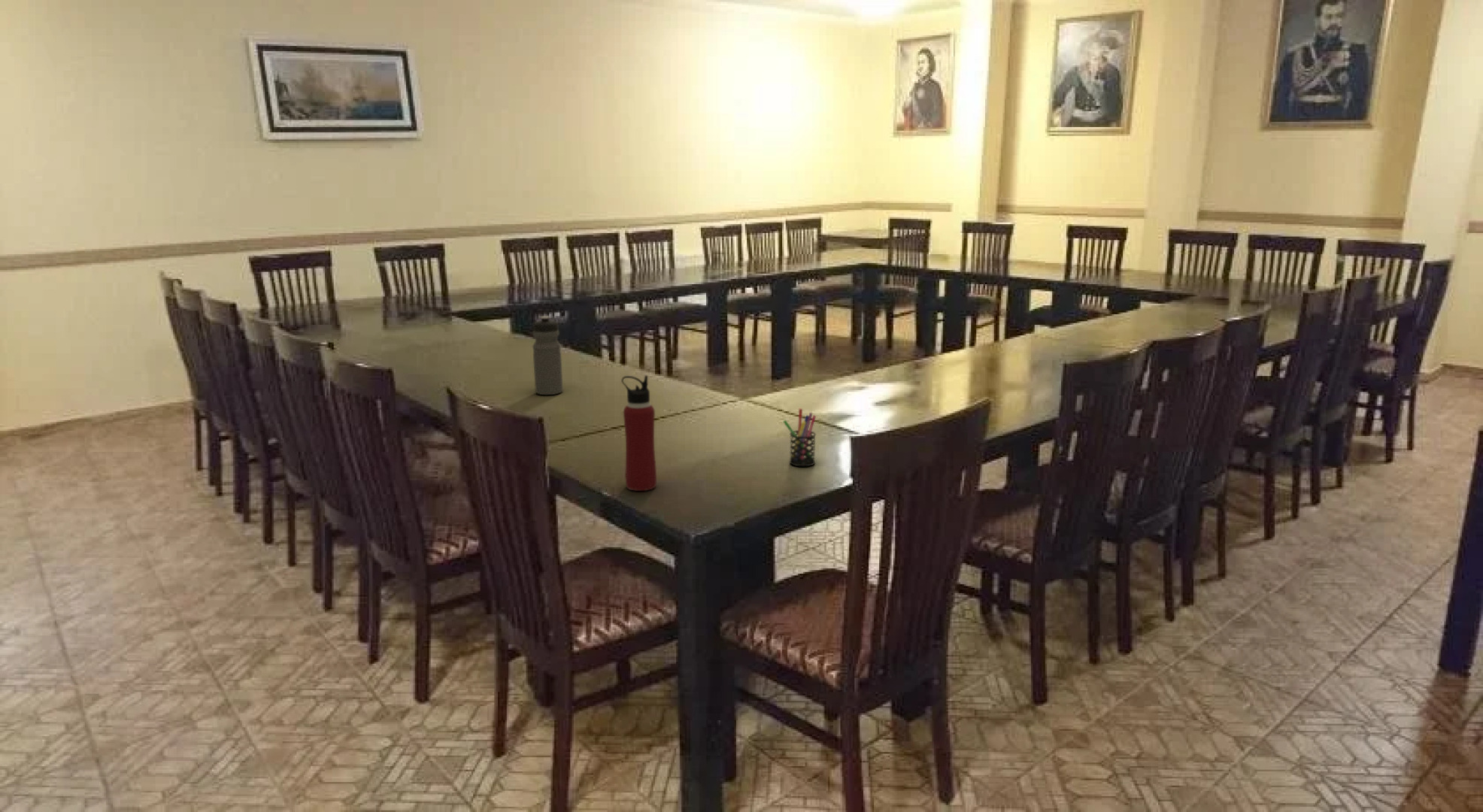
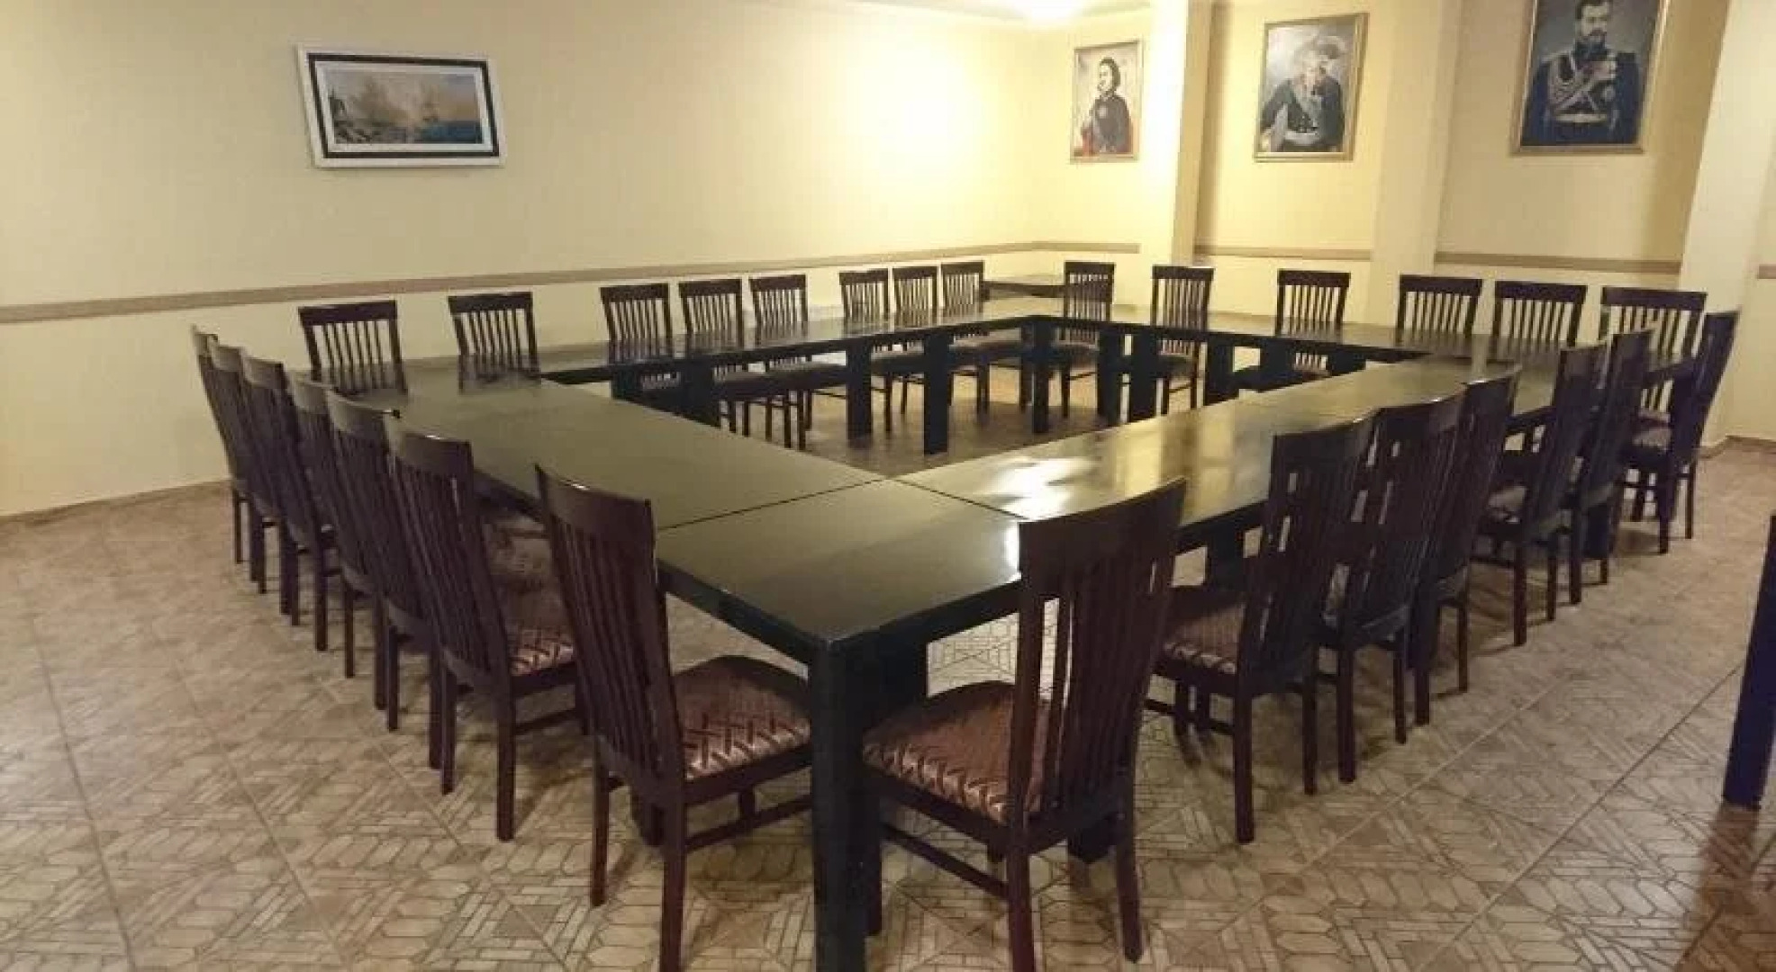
- water bottle (547, 354)
- water bottle (639, 431)
- pen holder (799, 437)
